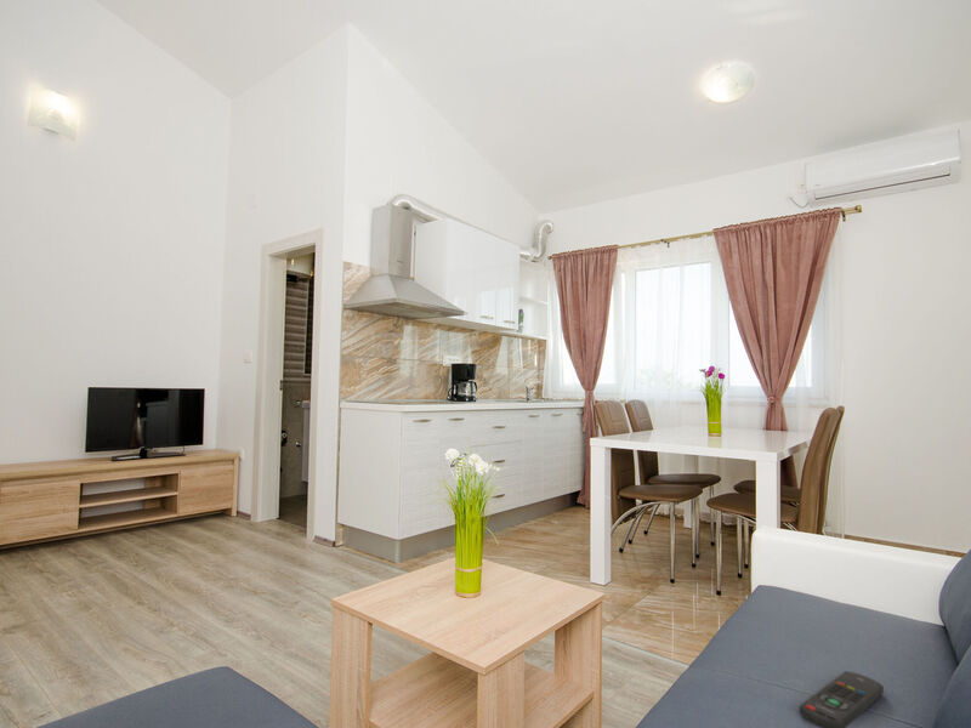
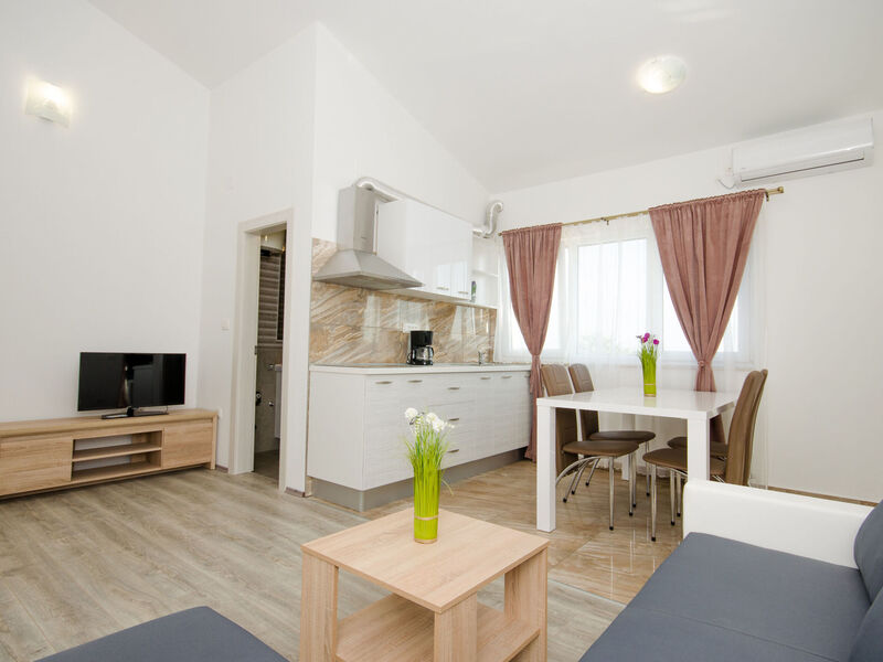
- remote control (842, 698)
